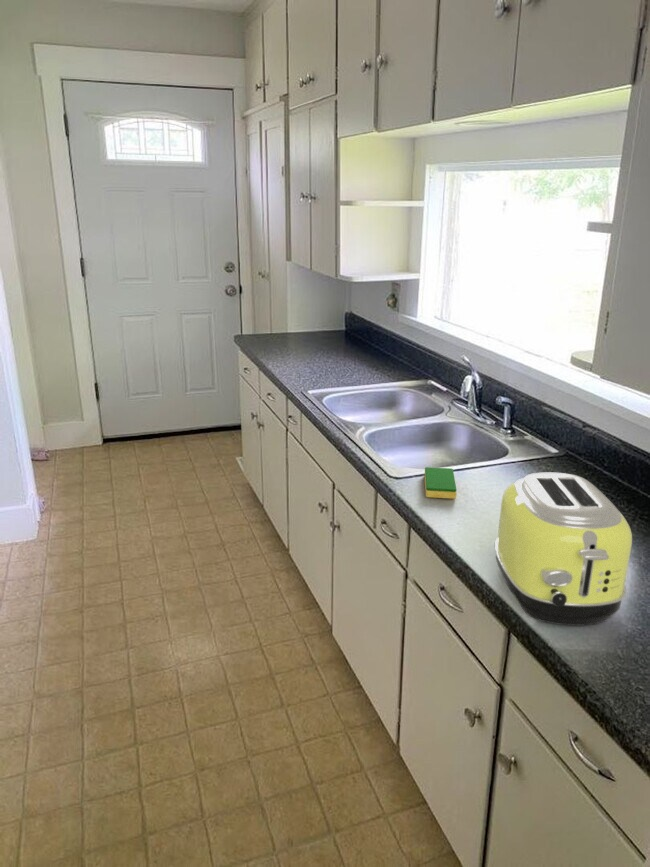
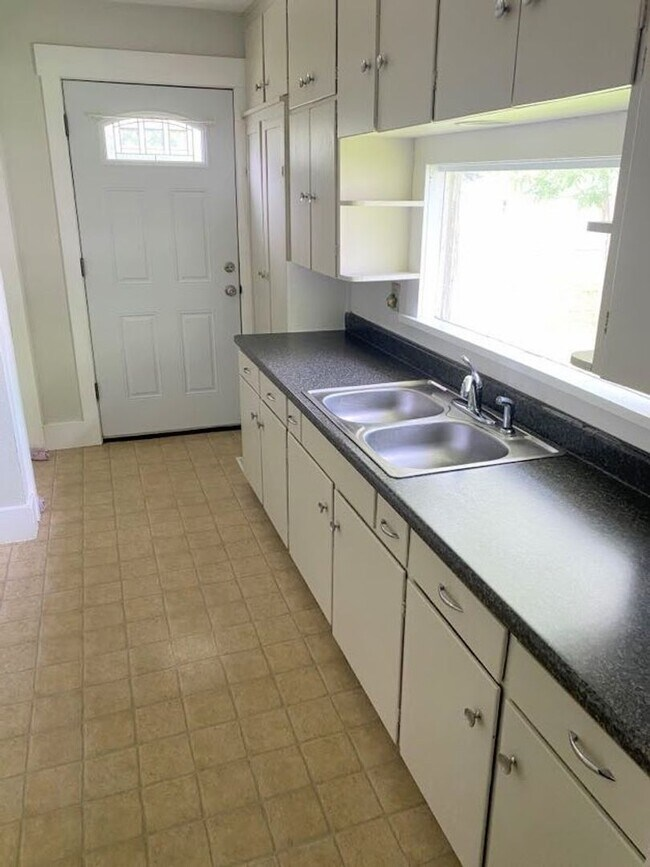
- dish sponge (439, 482)
- toaster (561, 545)
